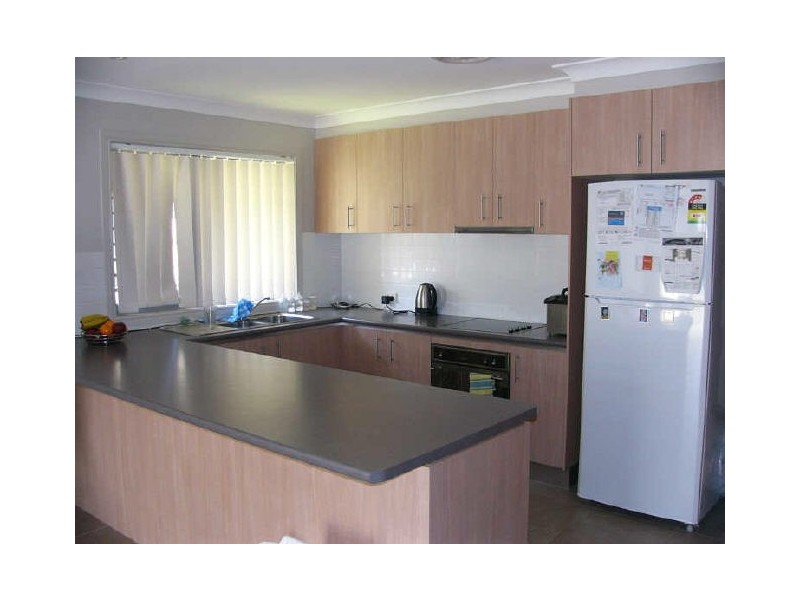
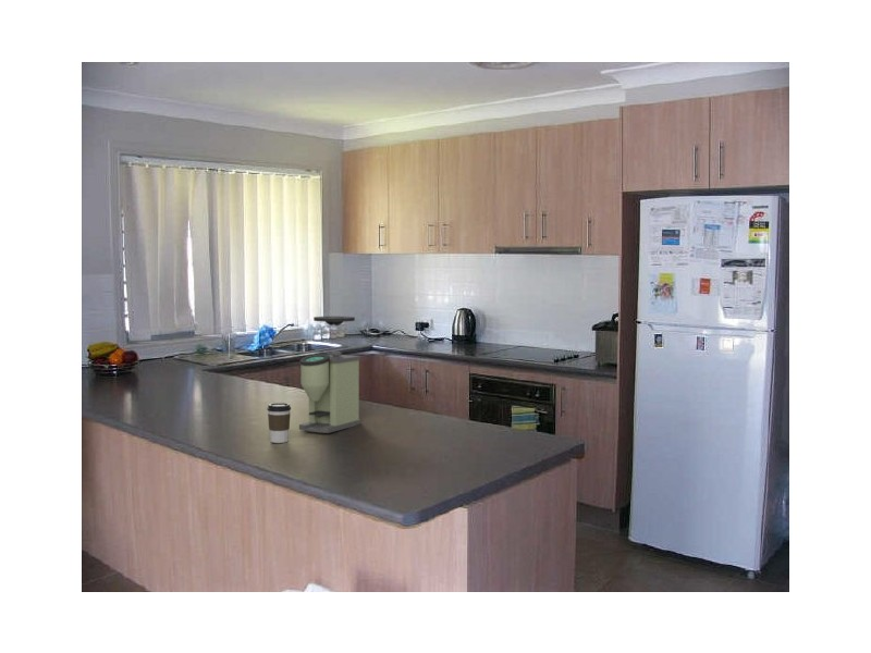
+ coffee cup (279, 422)
+ coffee grinder (330, 372)
